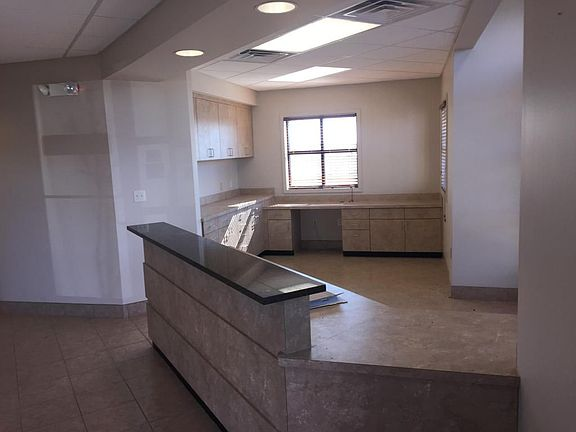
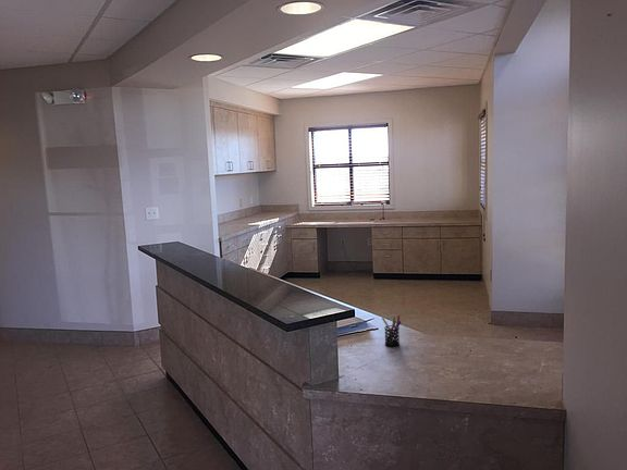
+ pen holder (392, 329)
